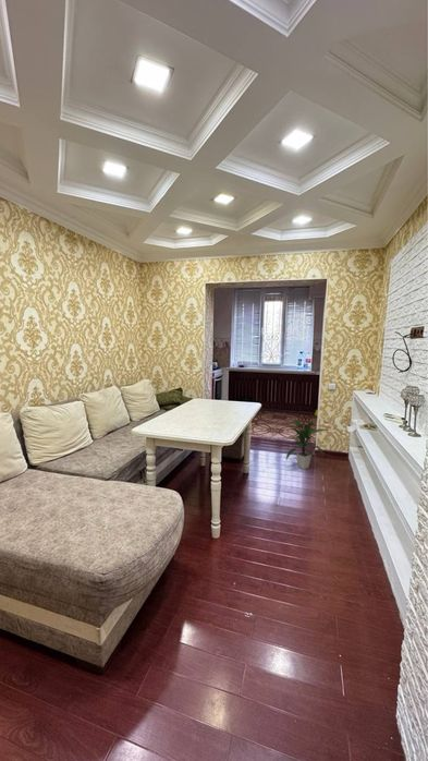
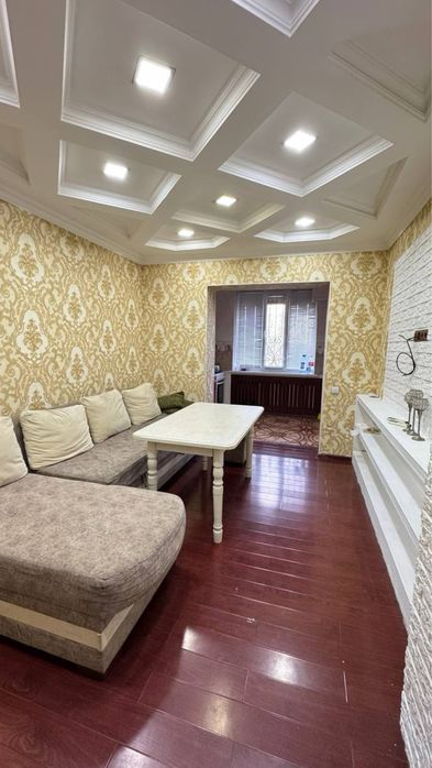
- indoor plant (302, 443)
